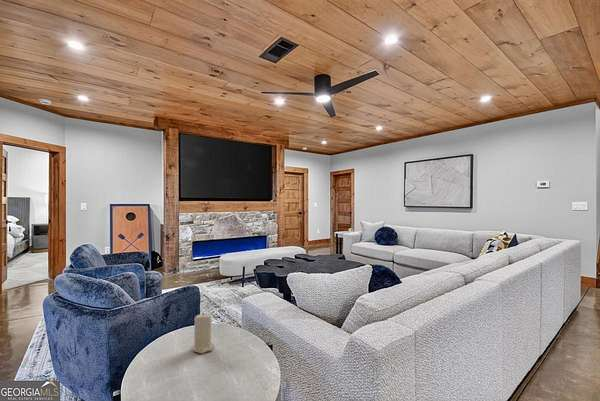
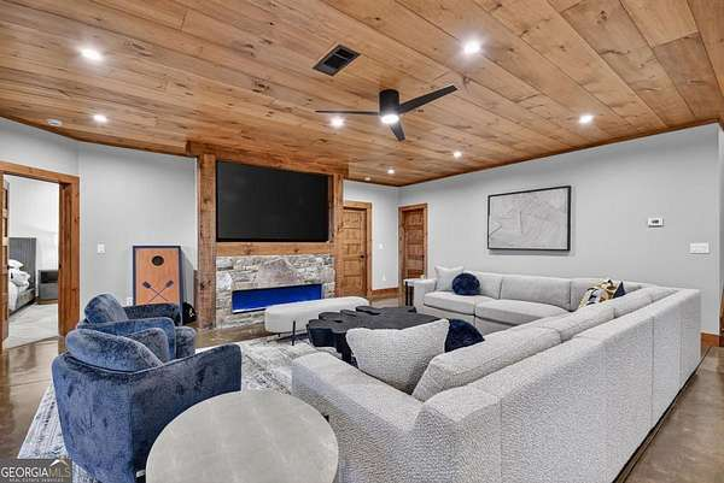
- candle (203, 330)
